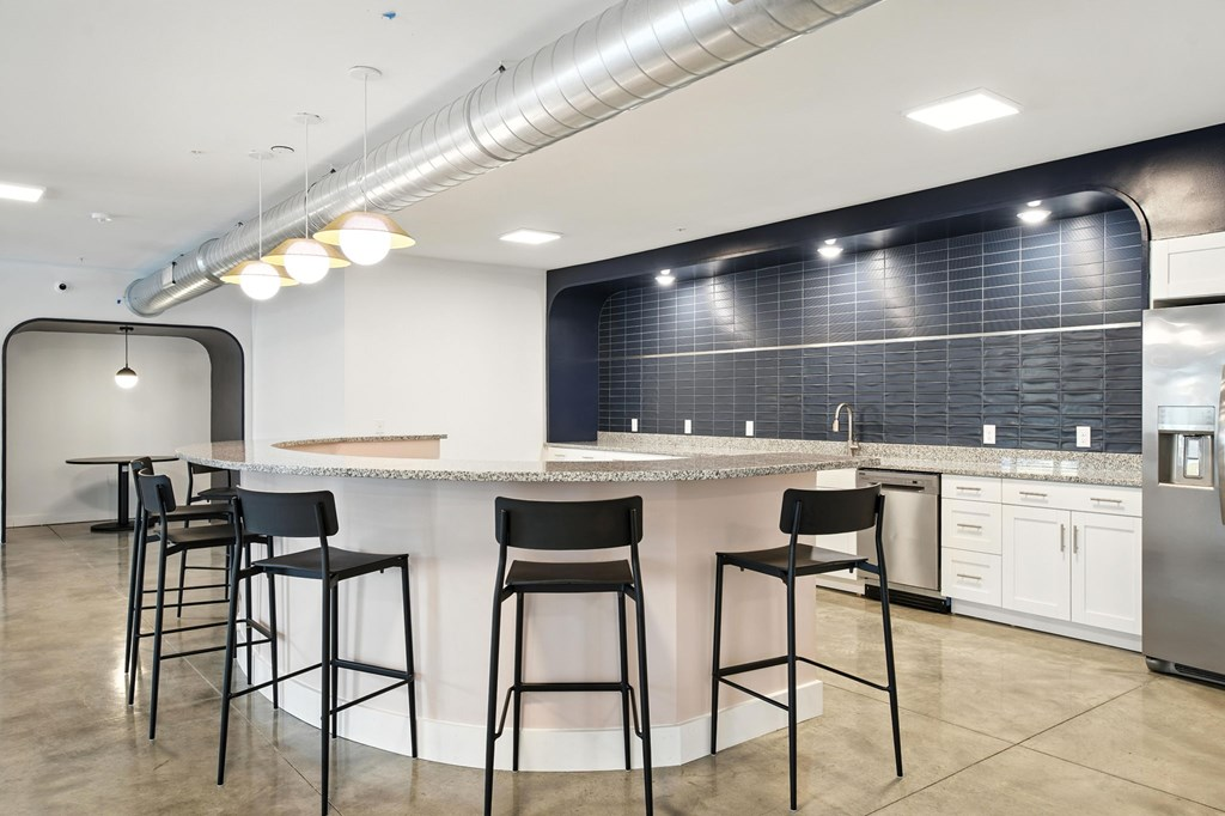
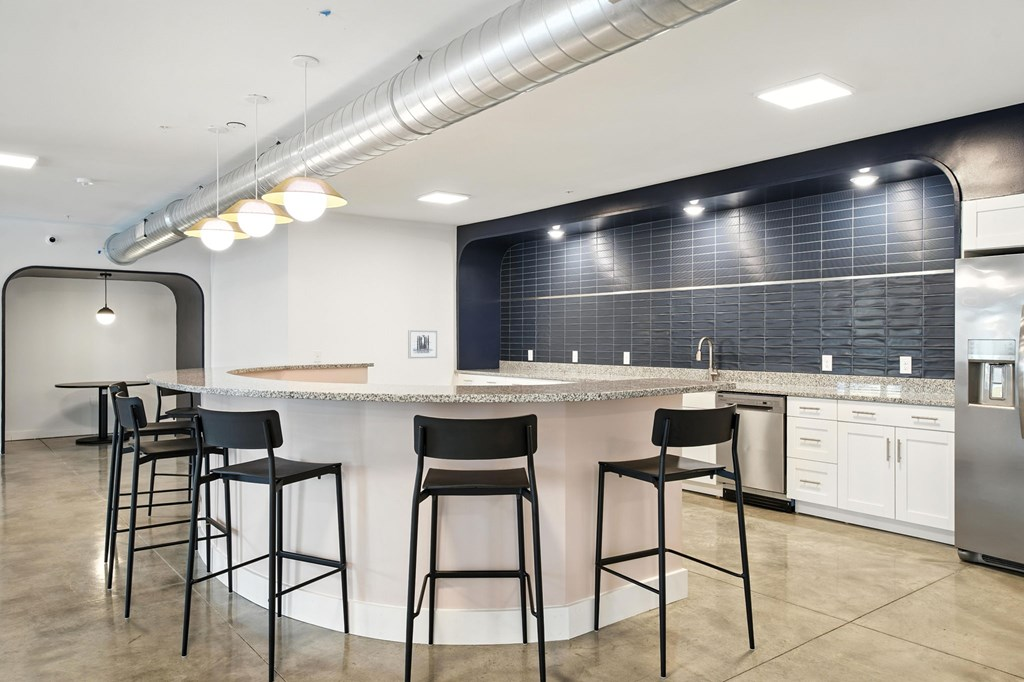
+ wall art (422, 344)
